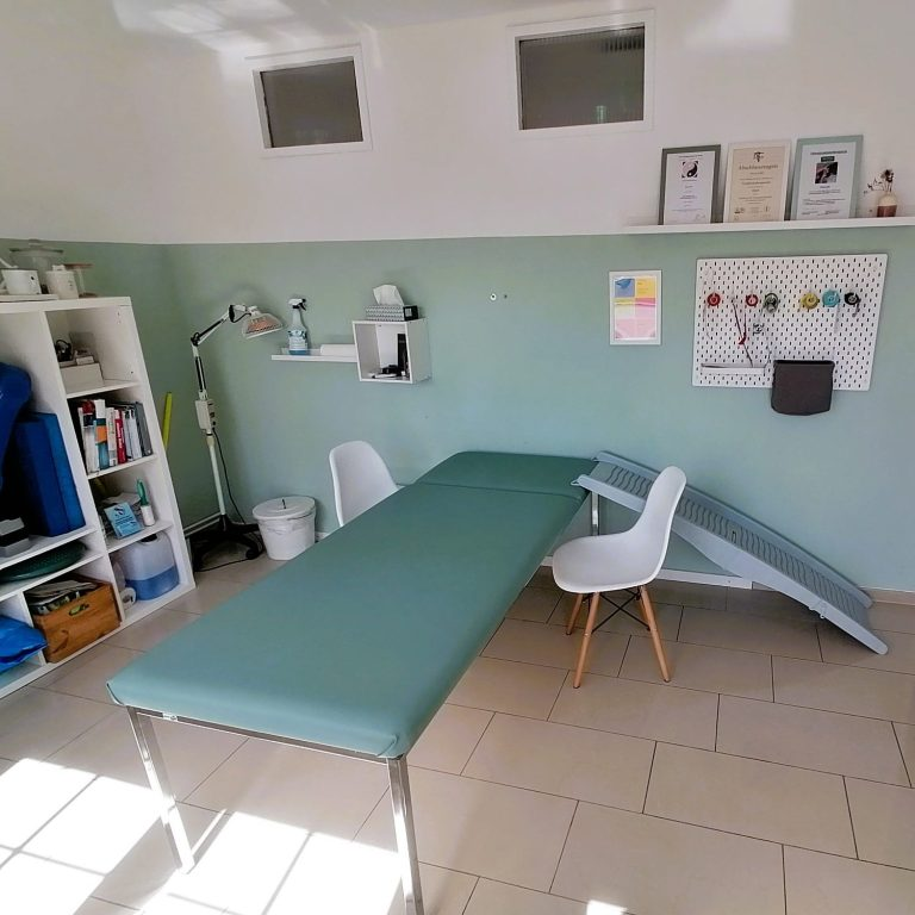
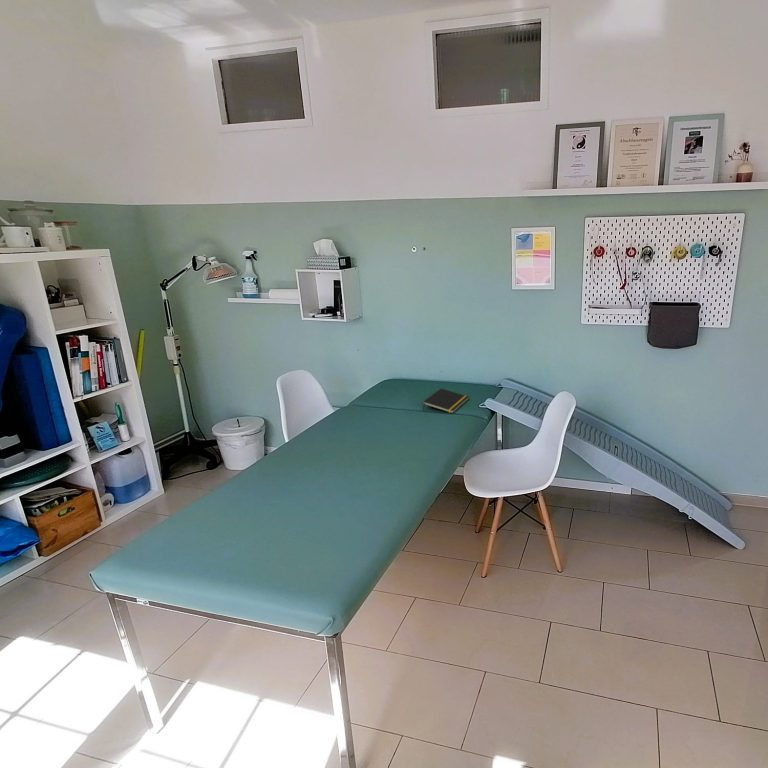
+ notepad (446, 400)
